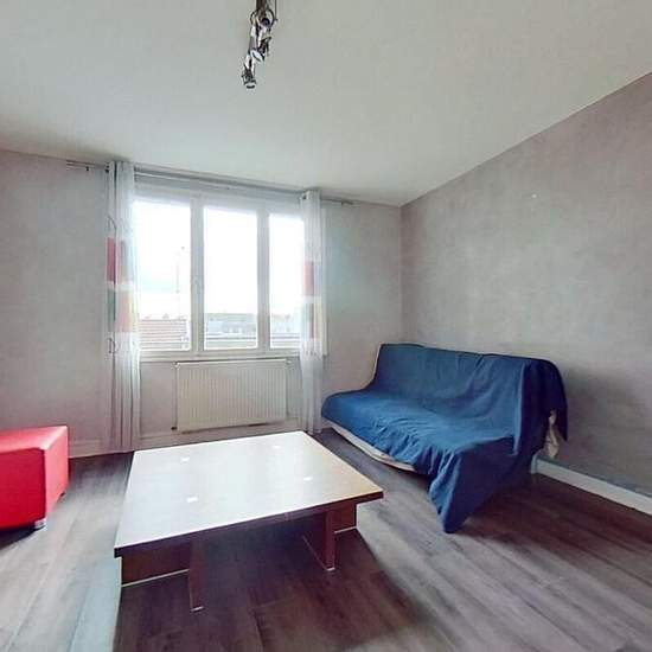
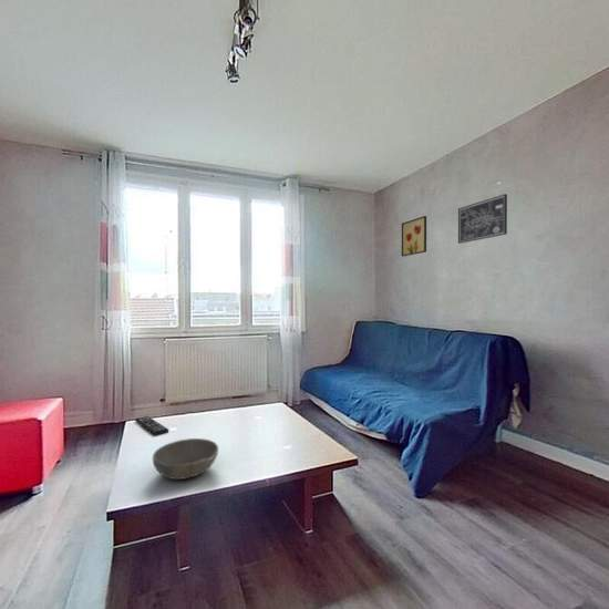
+ wall art (481, 220)
+ wall art (413, 237)
+ bowl (186, 461)
+ remote control (151, 424)
